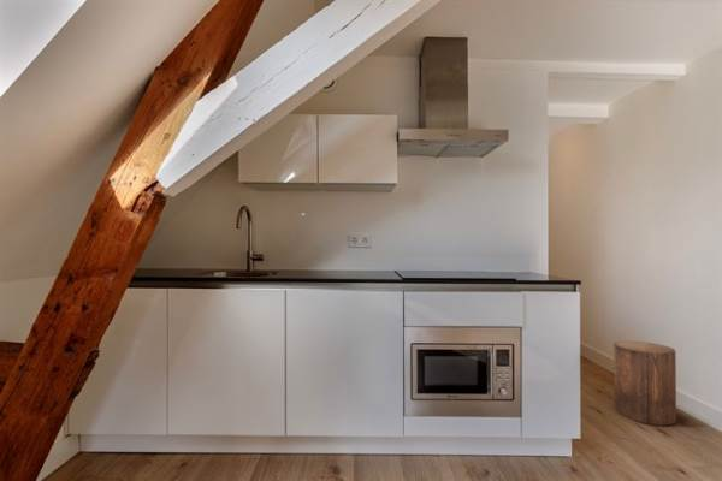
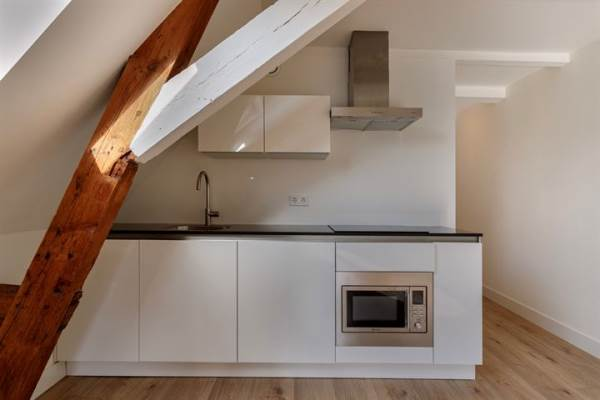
- stool (644, 380)
